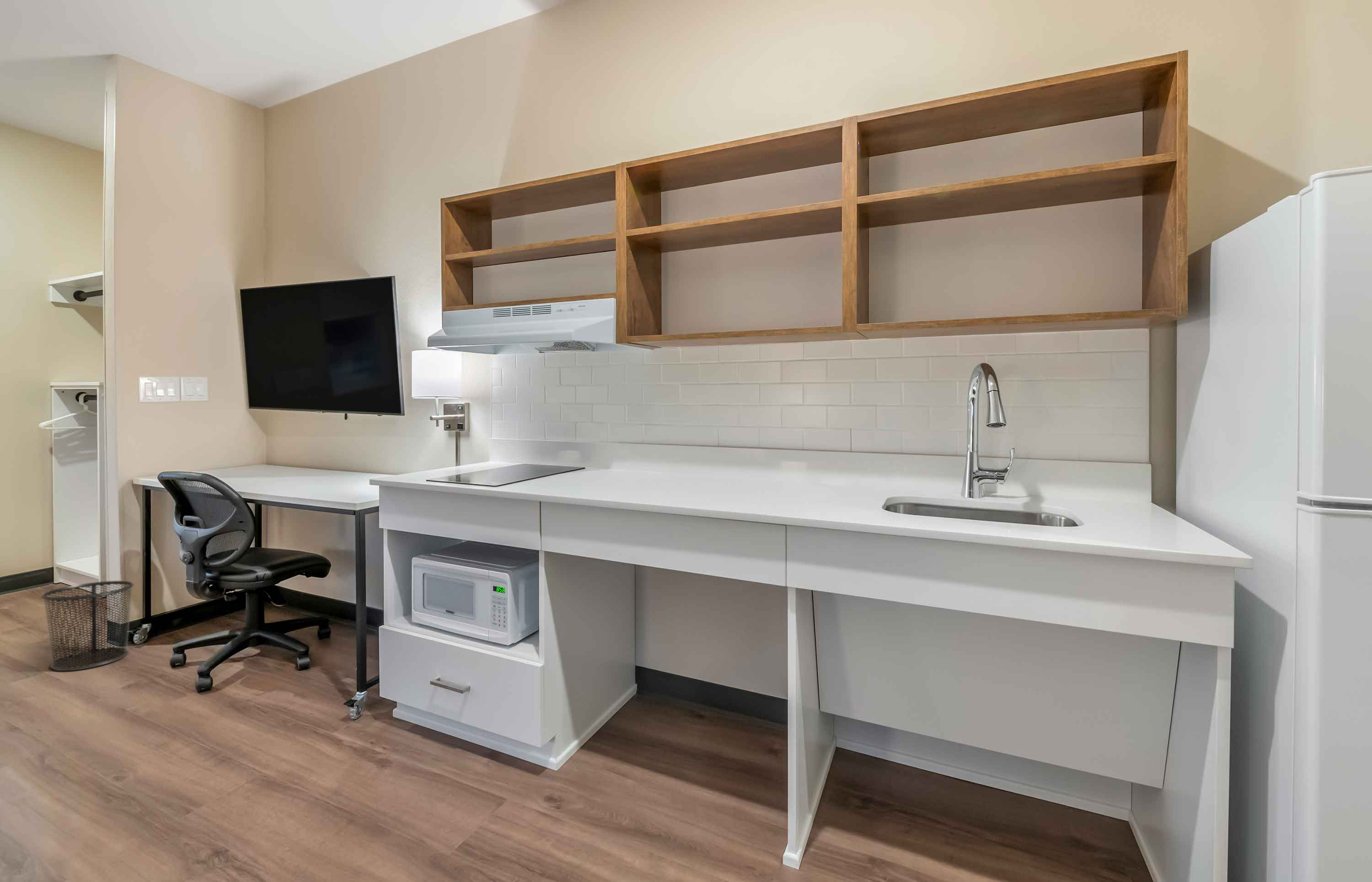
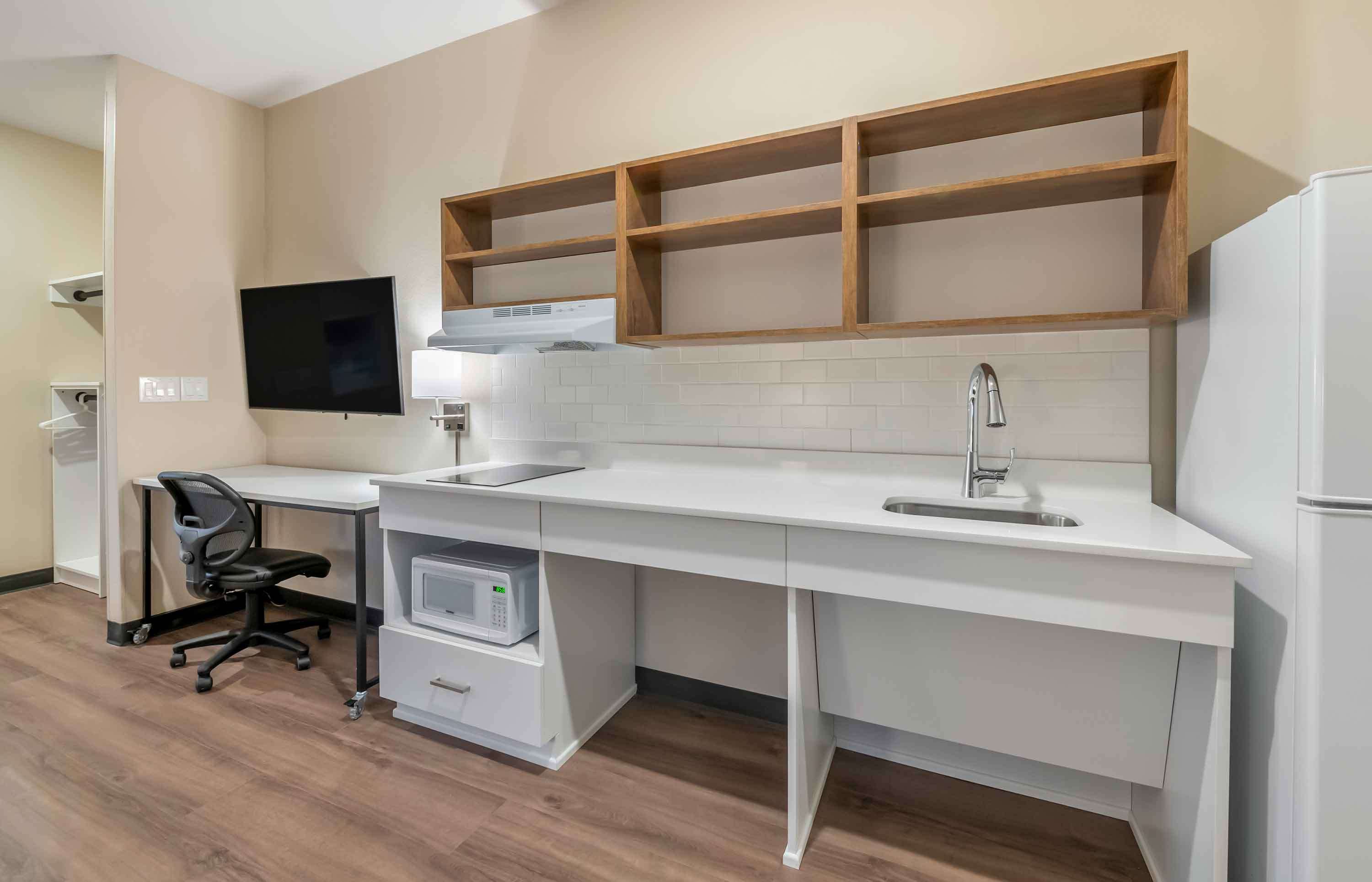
- waste bin (90, 624)
